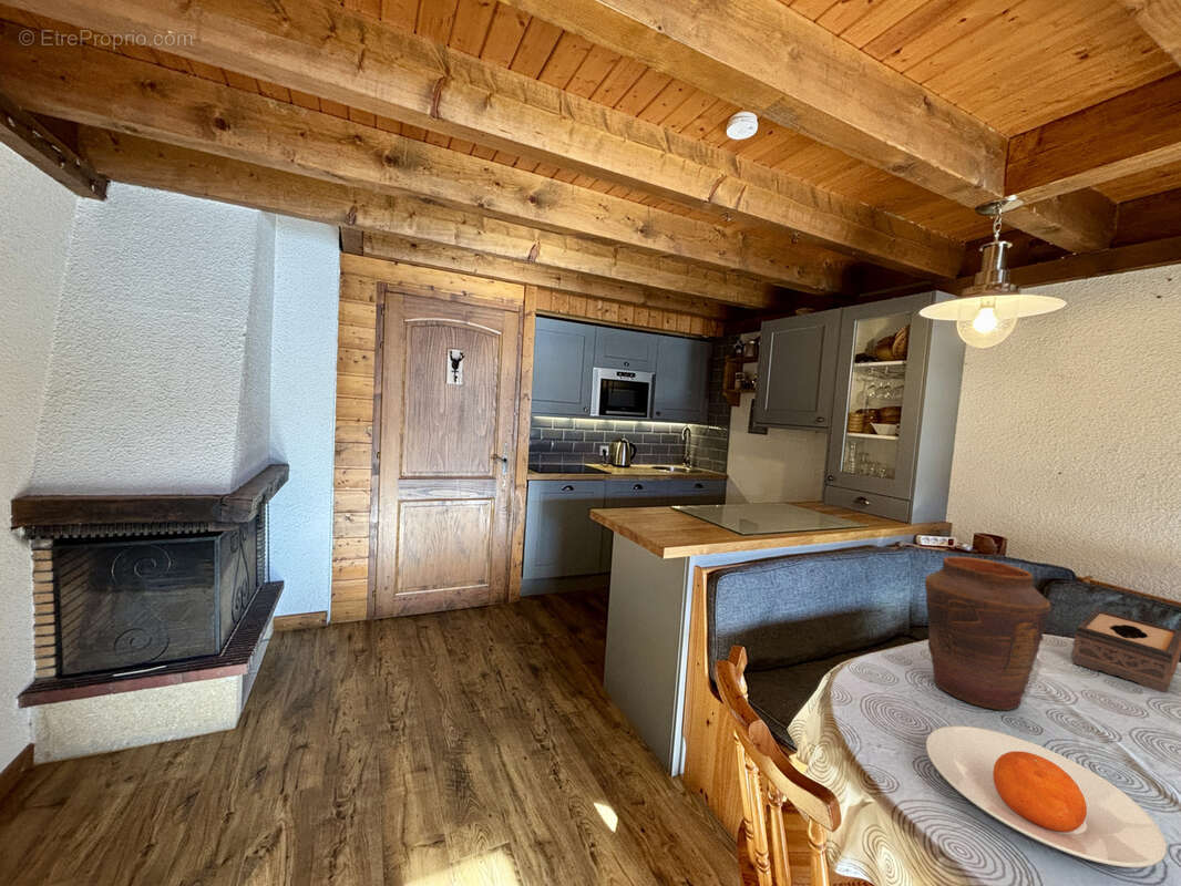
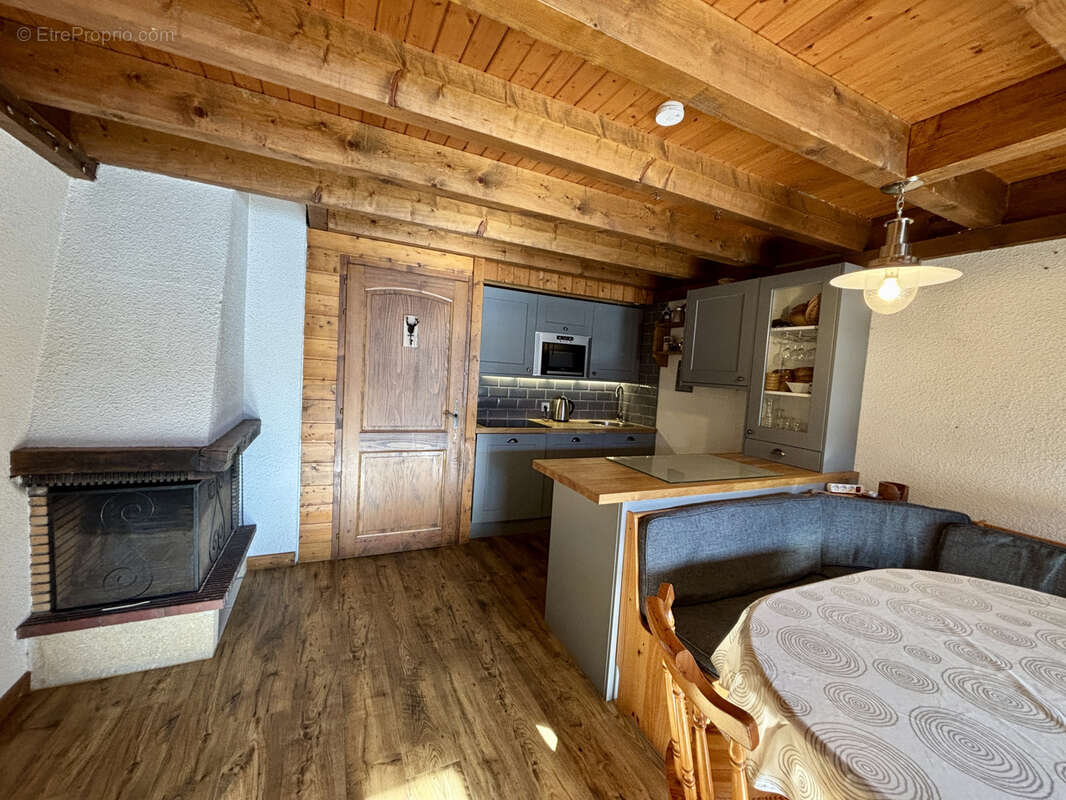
- tissue box (1127, 647)
- vase (979, 629)
- plate (1031, 776)
